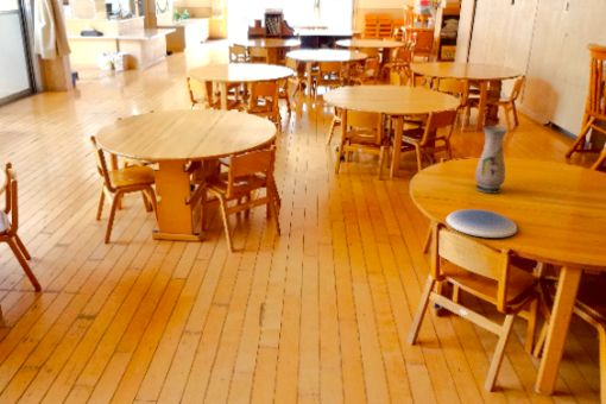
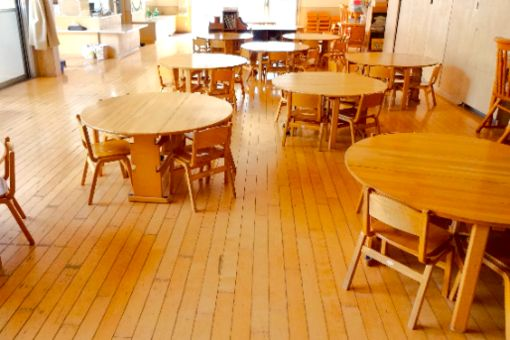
- vase (492, 159)
- plate (481, 220)
